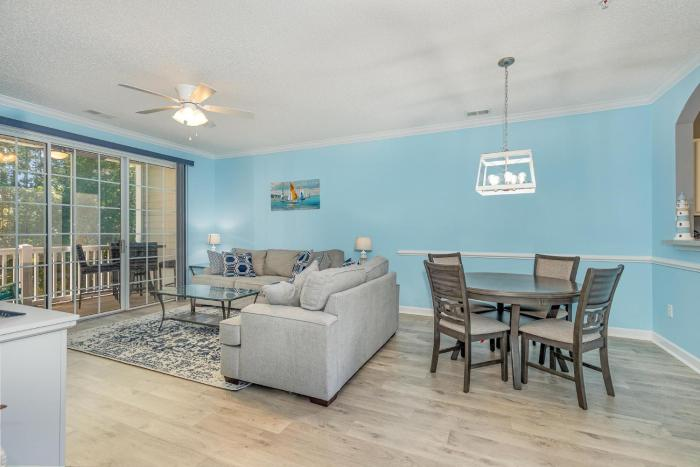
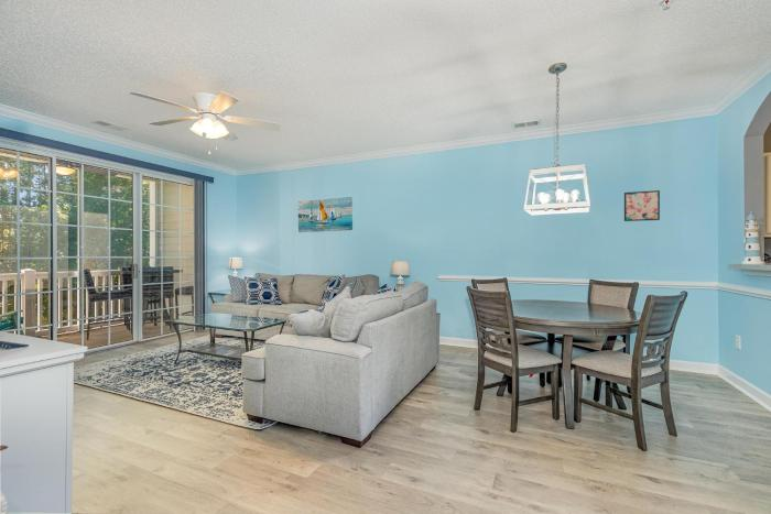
+ wall art (641, 206)
